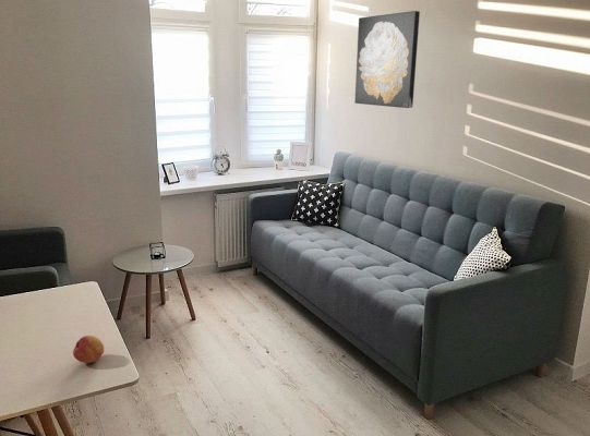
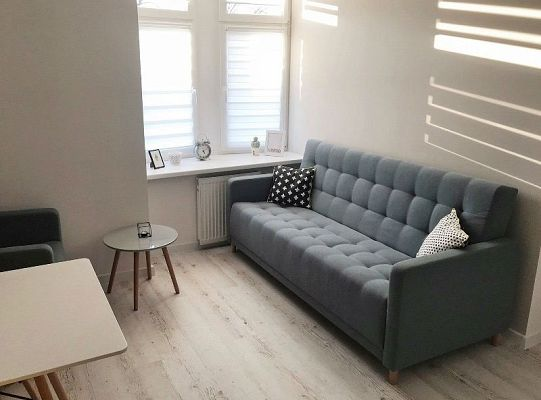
- fruit (88, 348)
- wall art (384, 61)
